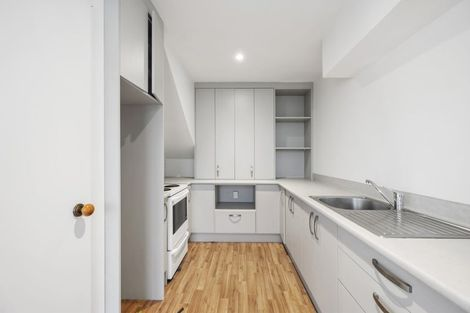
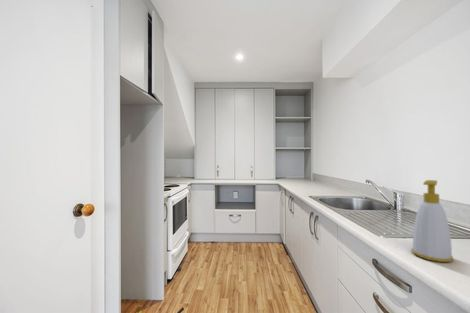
+ soap bottle (431, 218)
